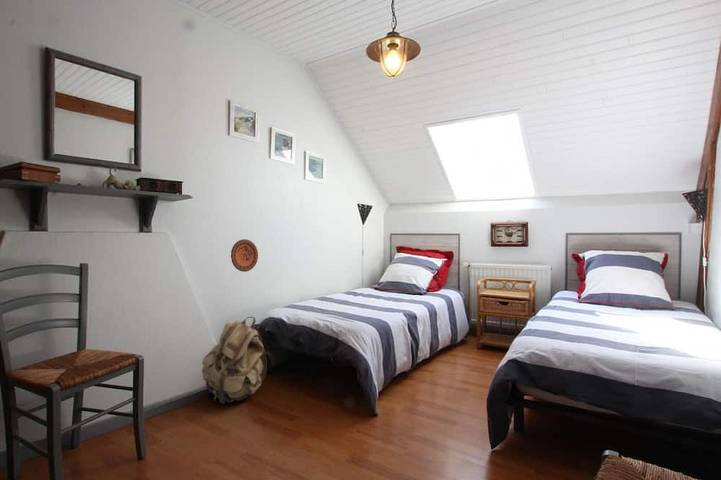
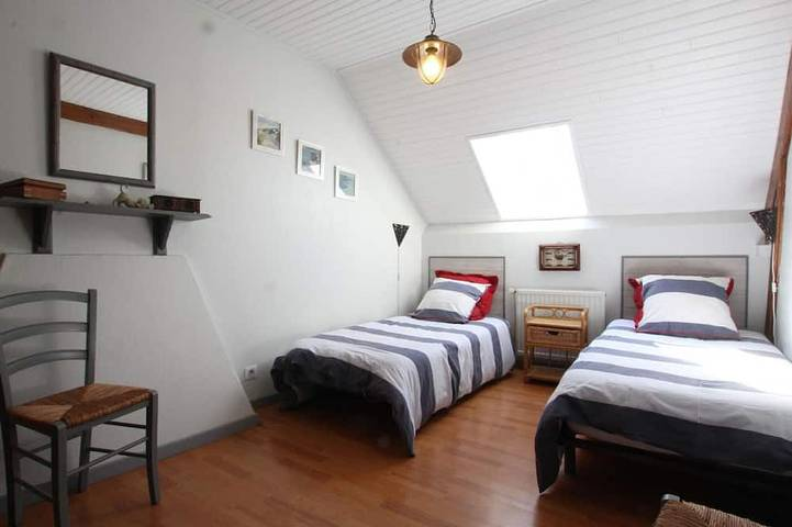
- decorative plate (244, 255)
- backpack (234, 354)
